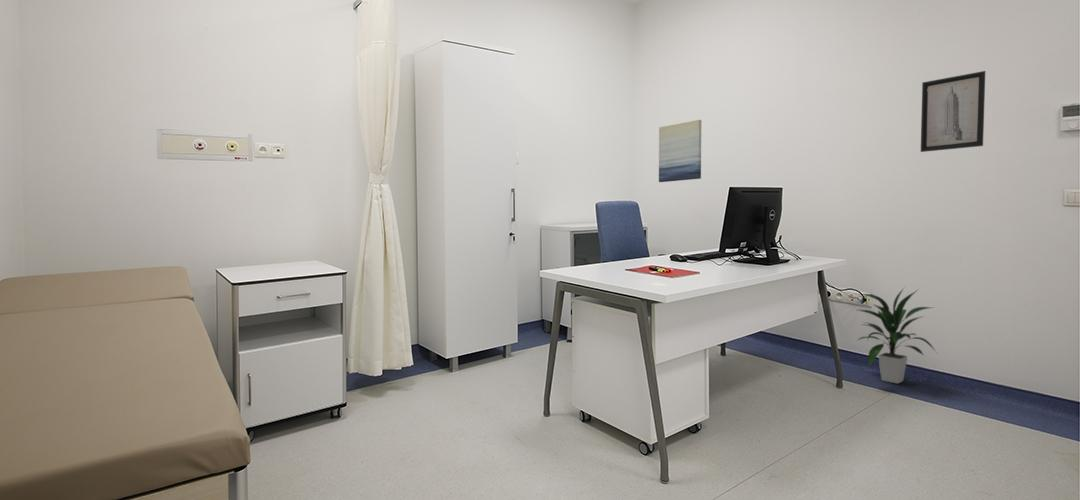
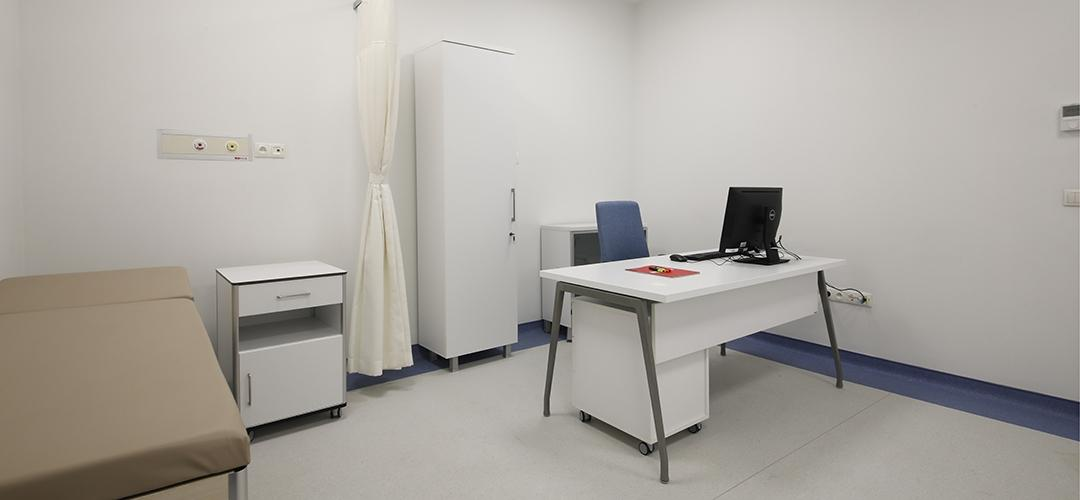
- wall art (679, 152)
- wall art (951, 113)
- indoor plant (890, 333)
